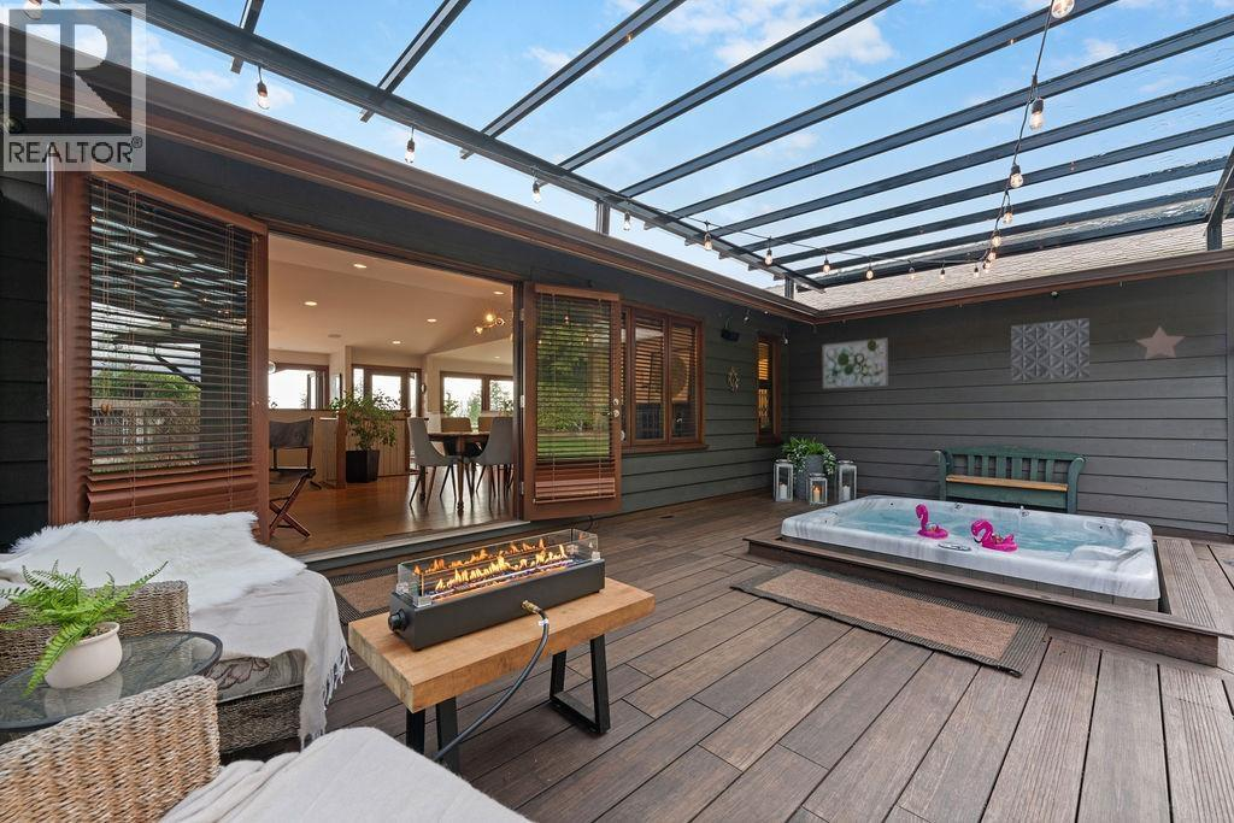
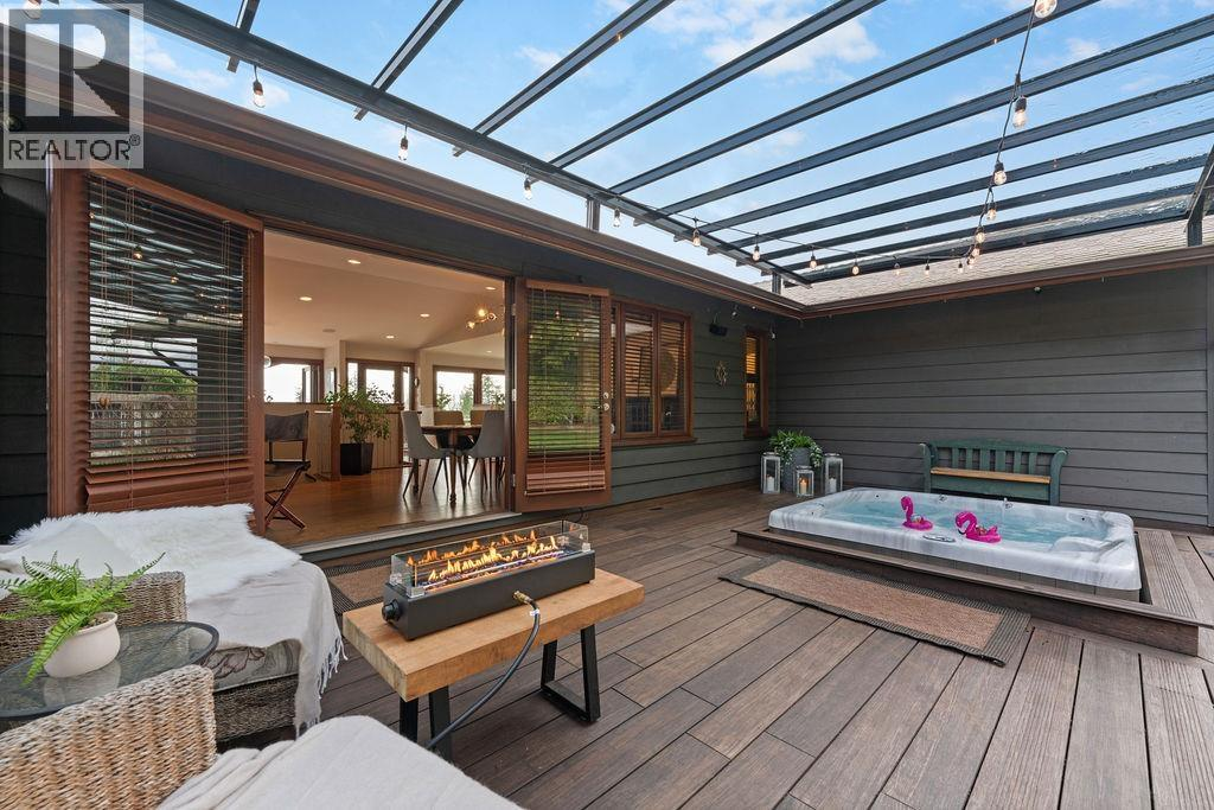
- decorative star (1159, 342)
- decorative wall panel (1048, 351)
- wall art (853, 364)
